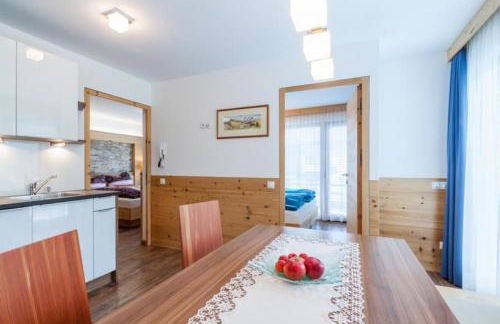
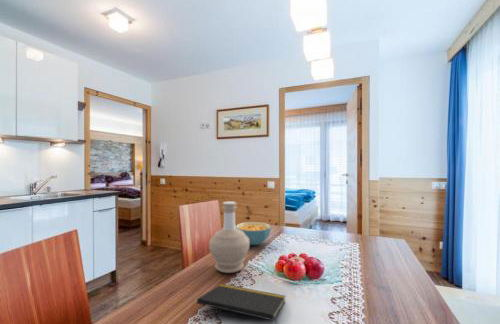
+ bottle (229, 235)
+ notepad (243, 299)
+ cereal bowl (253, 234)
